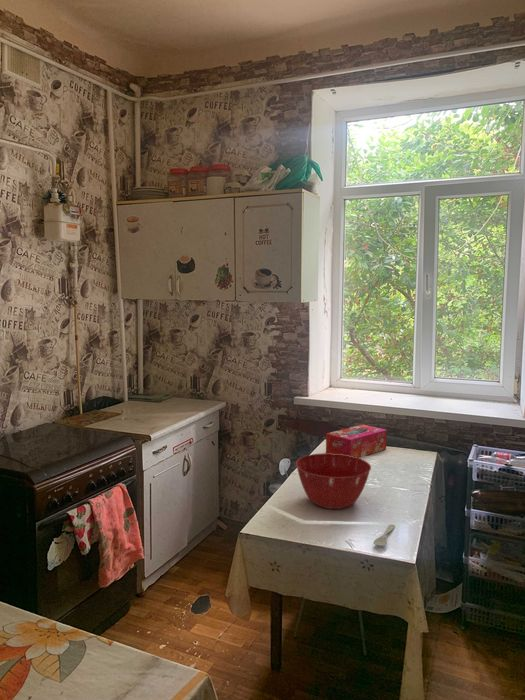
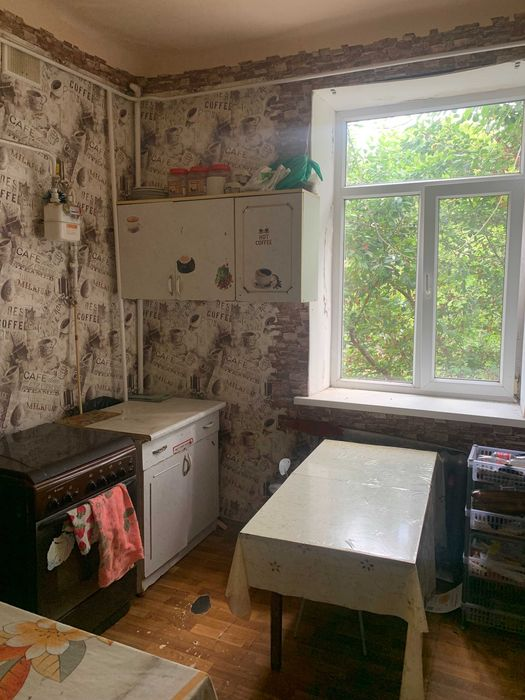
- tissue box (356, 441)
- mixing bowl (332, 483)
- spoon (385, 534)
